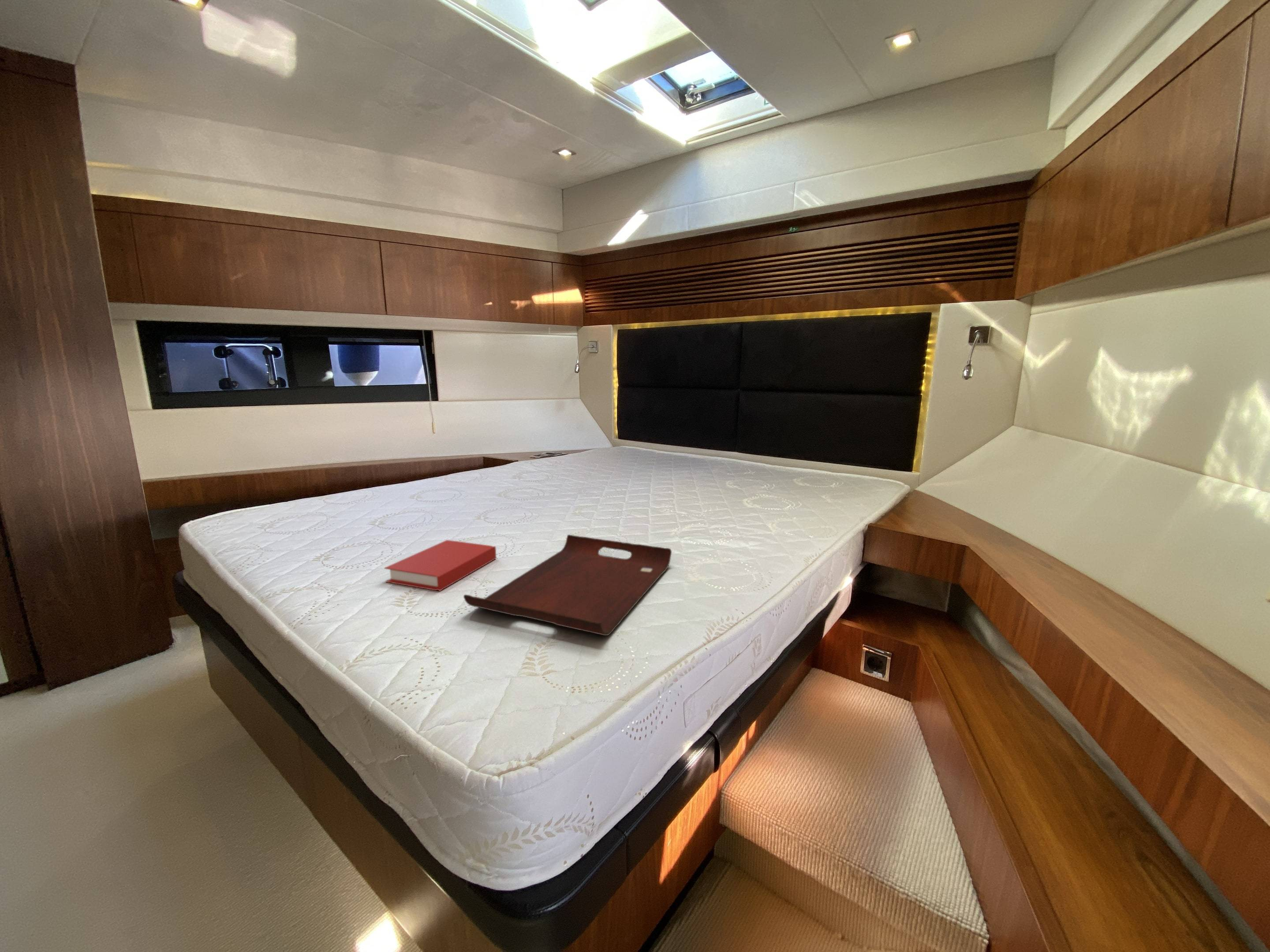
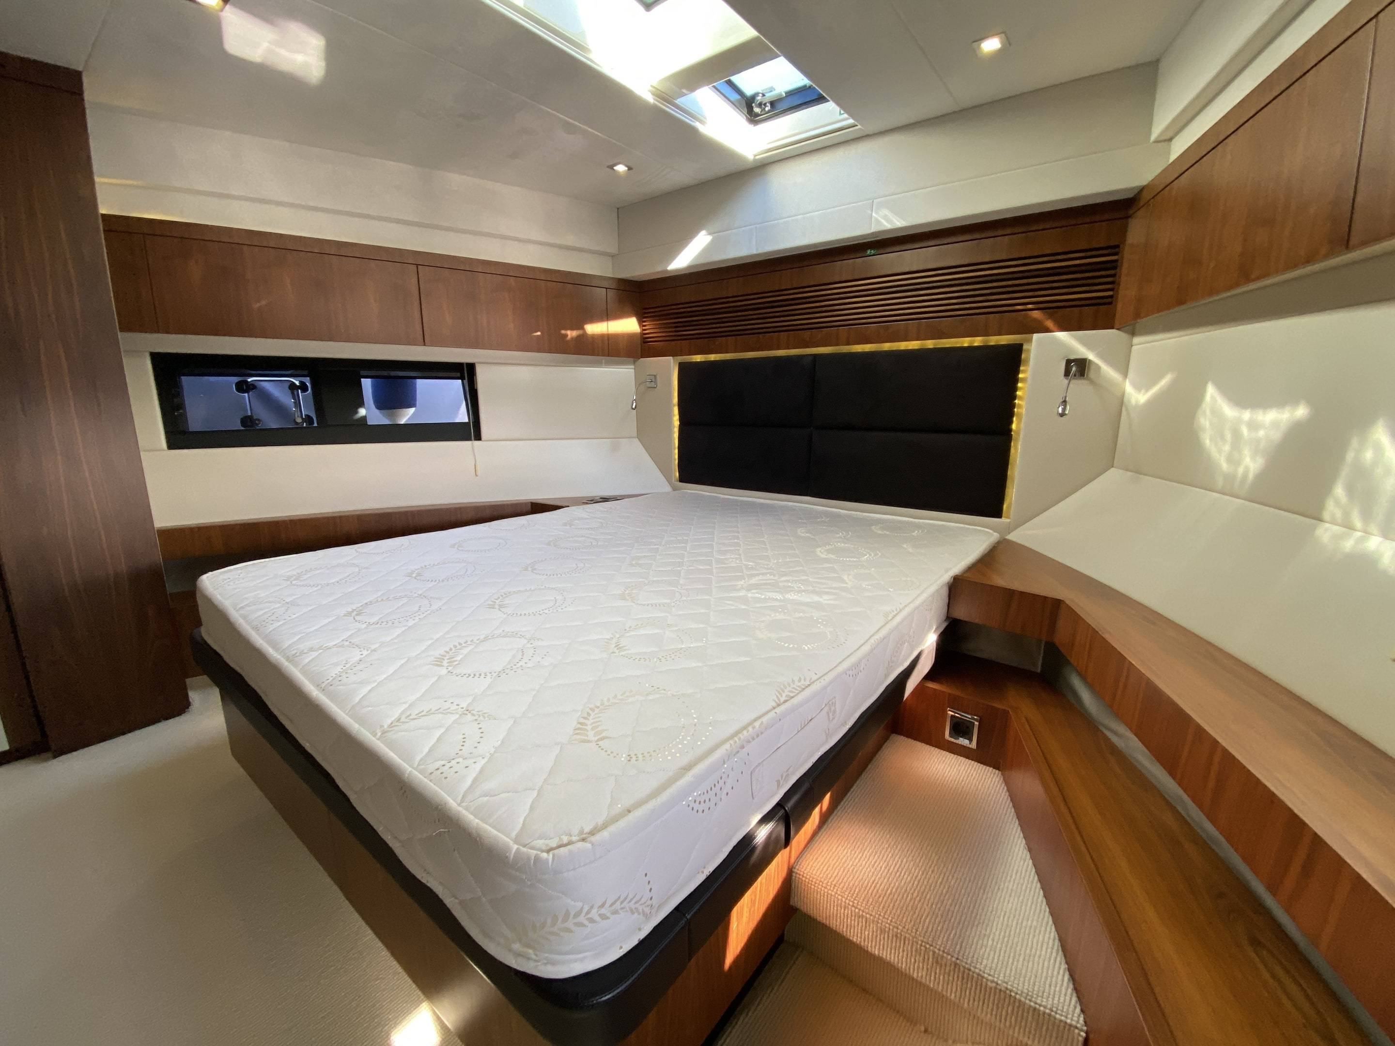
- book (444, 563)
- serving tray (581, 577)
